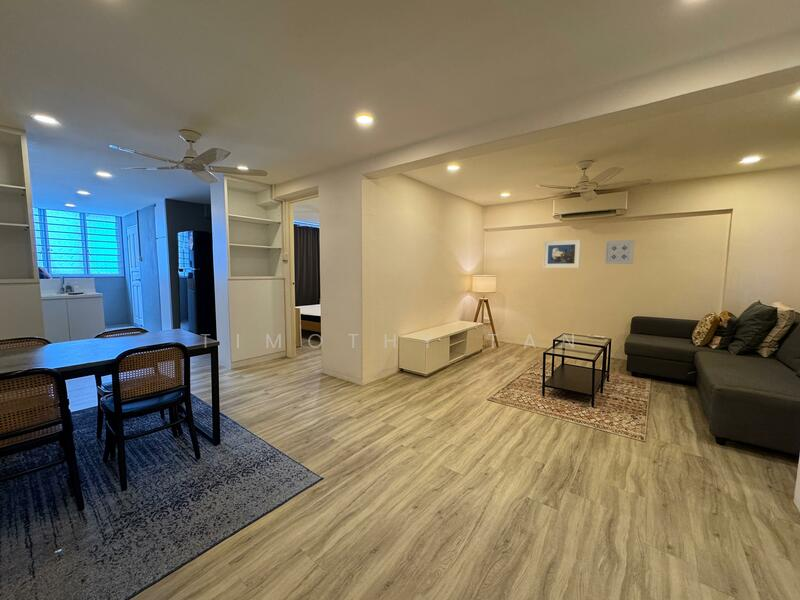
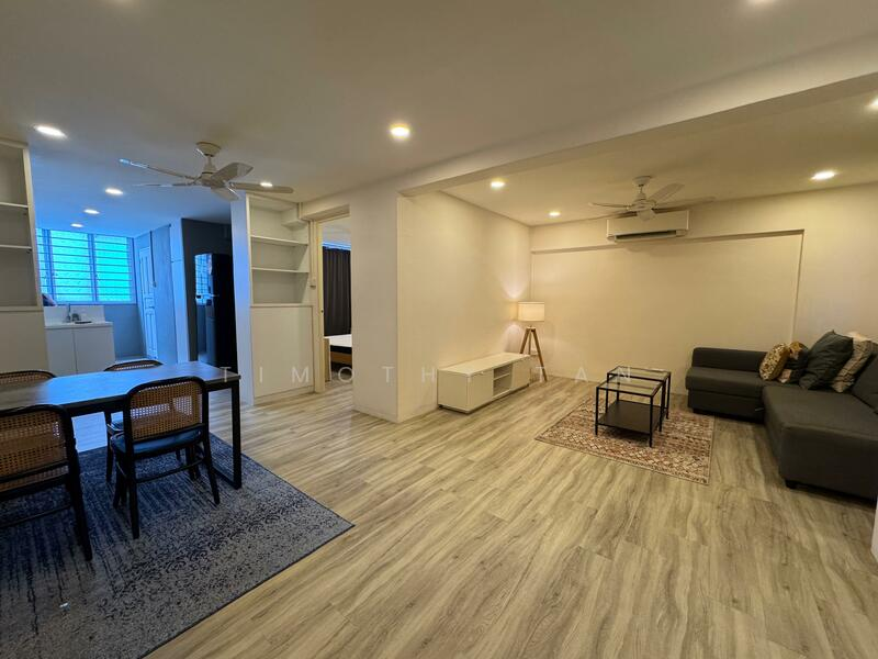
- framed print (561, 254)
- wall art (619, 252)
